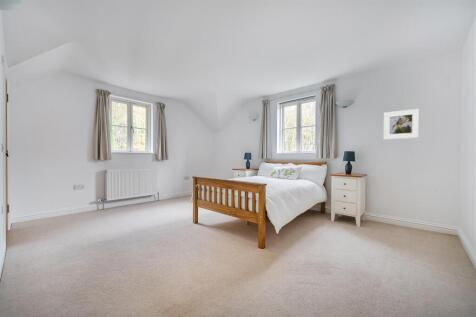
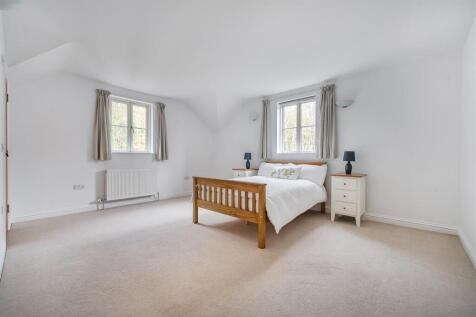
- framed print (400, 124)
